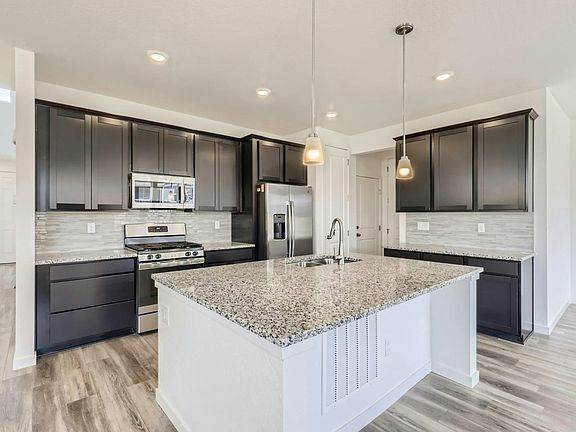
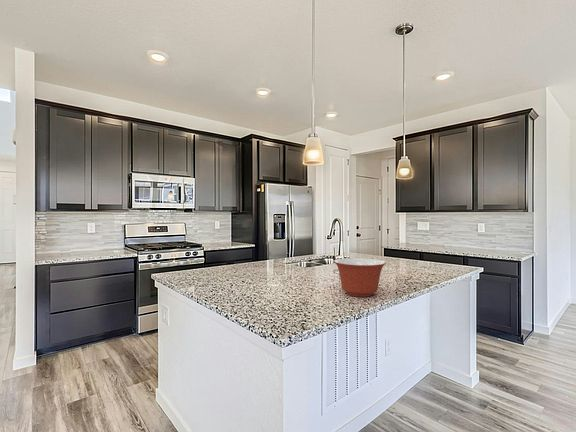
+ mixing bowl (359, 277)
